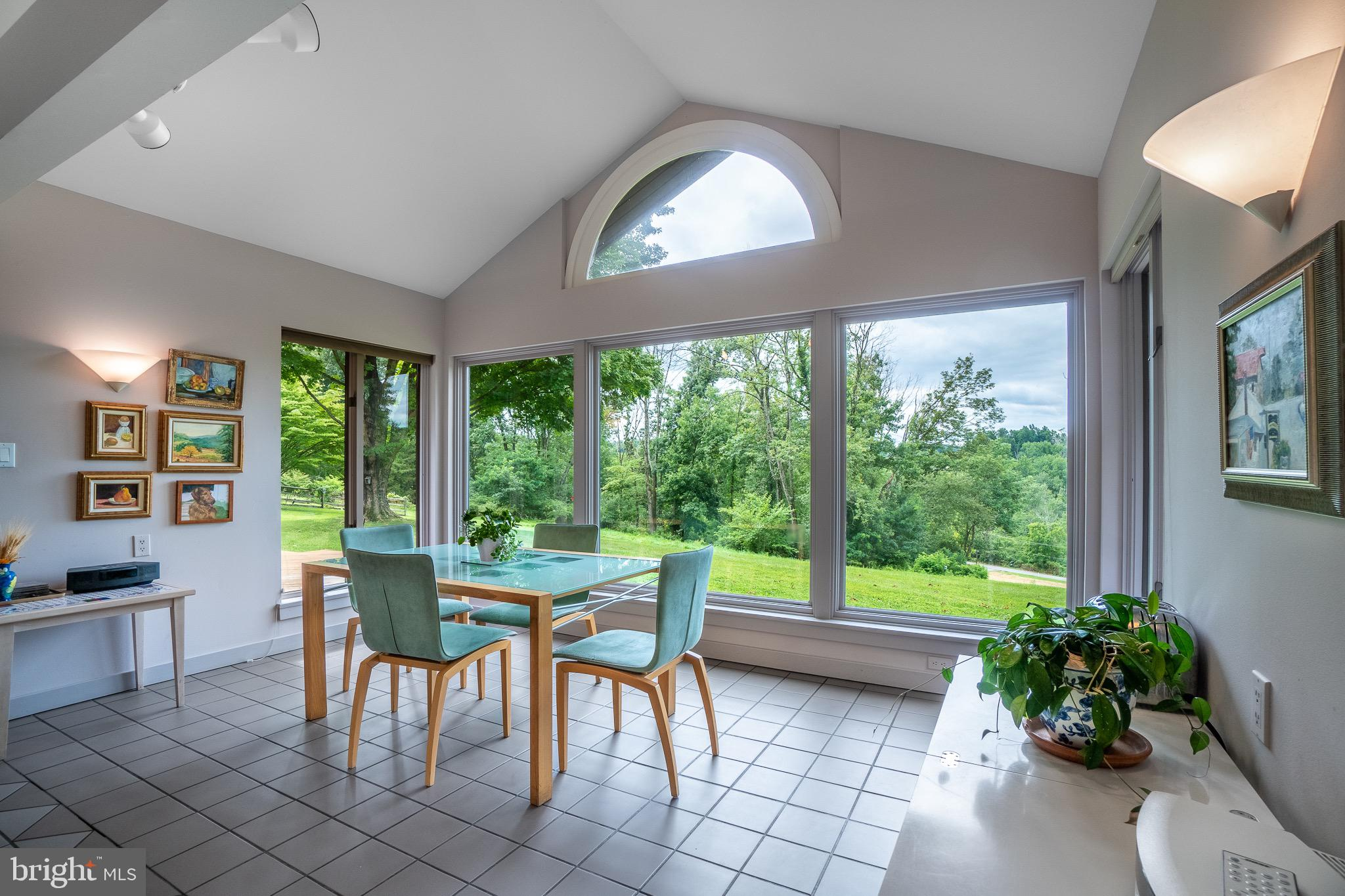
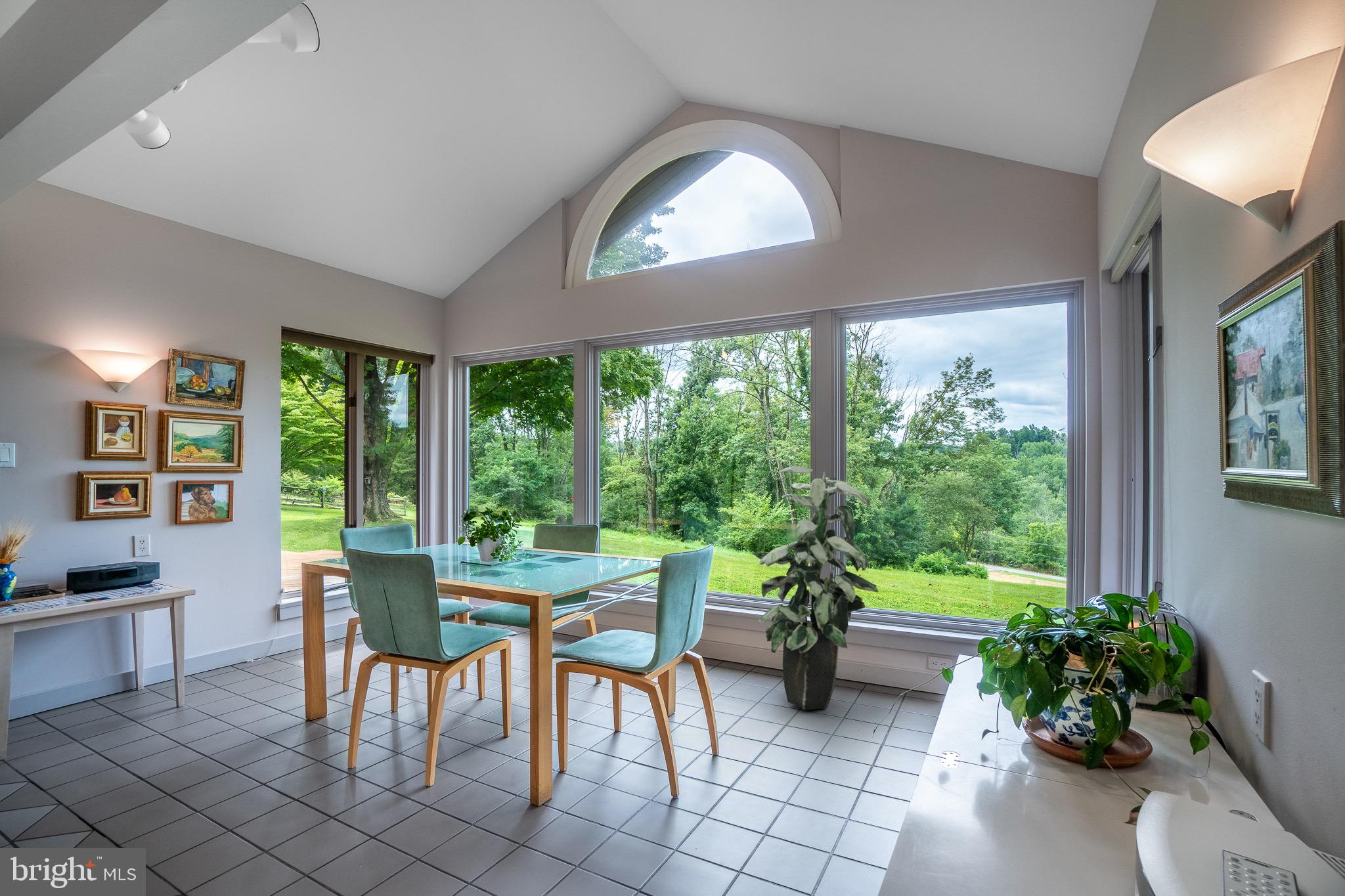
+ indoor plant (810, 584)
